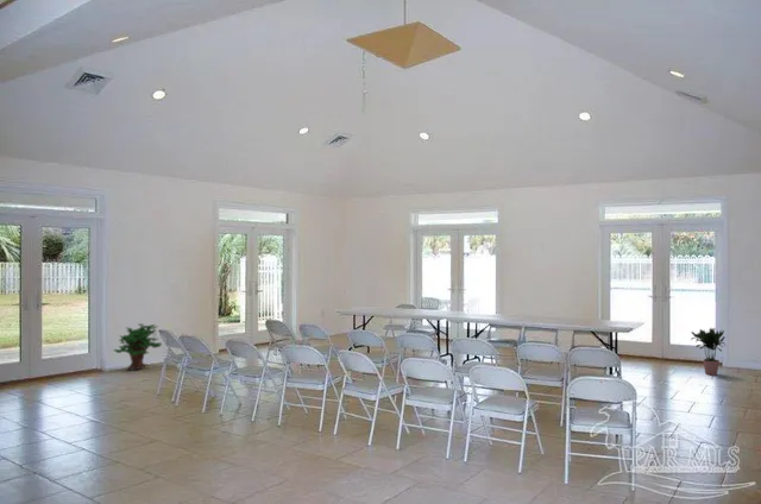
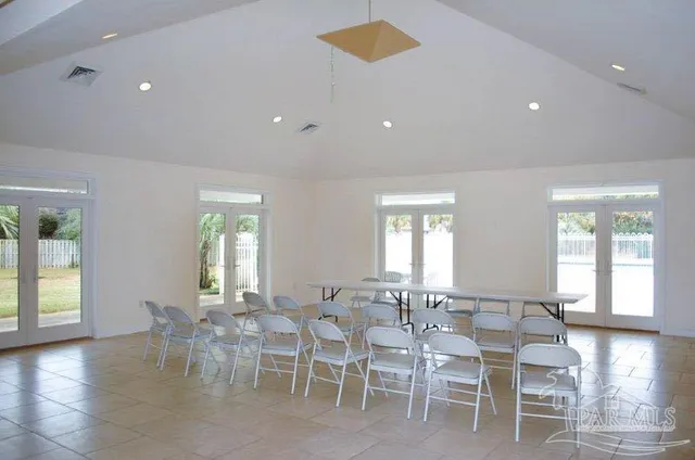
- potted plant (712, 351)
- tree (136, 346)
